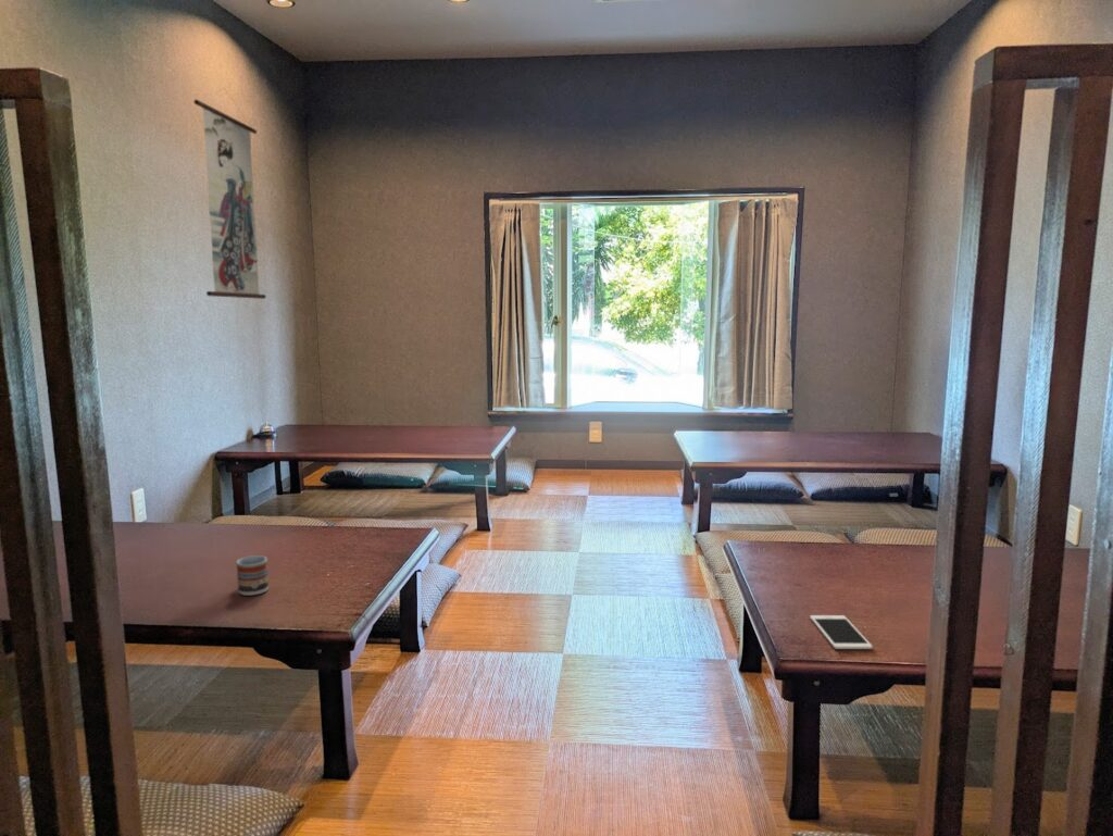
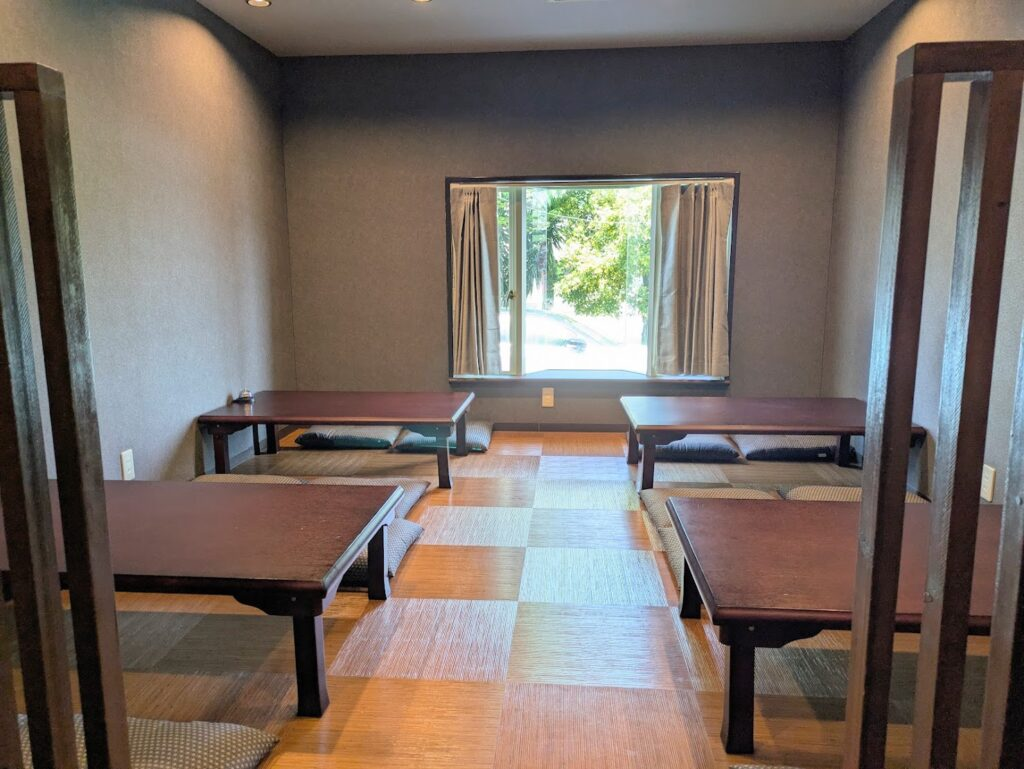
- wall scroll (232, 195)
- cell phone (839, 631)
- cup (249, 574)
